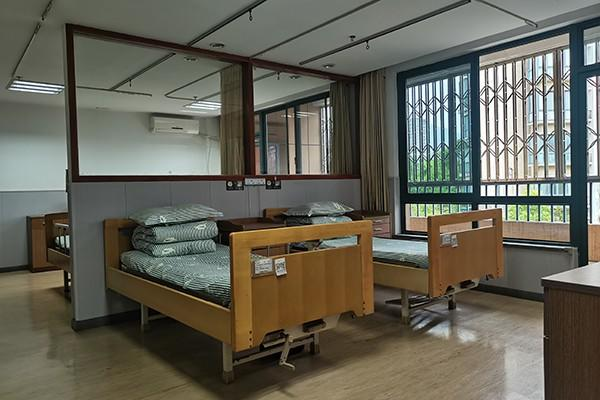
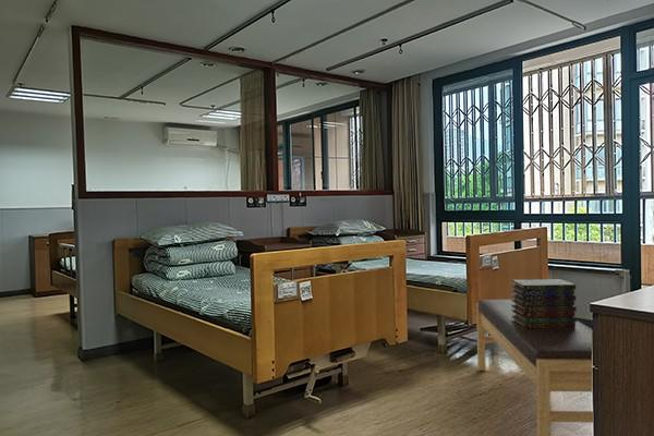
+ bench (538, 362)
+ book stack (542, 302)
